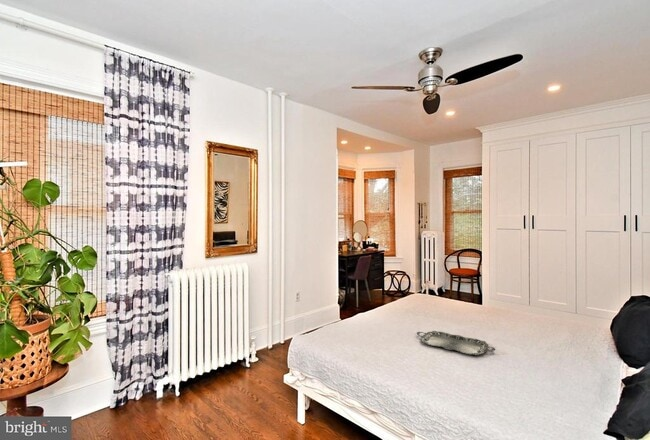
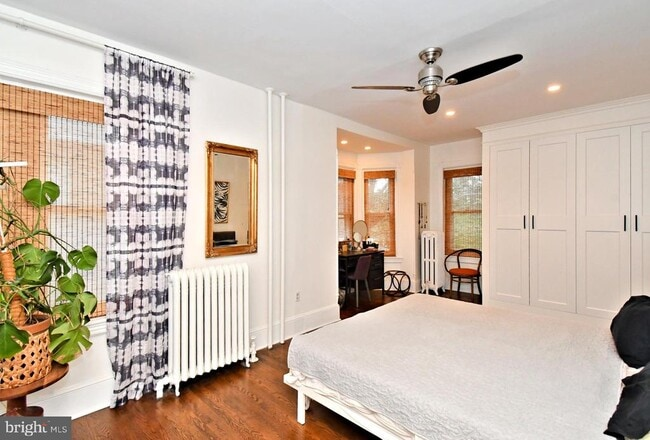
- serving tray (453, 342)
